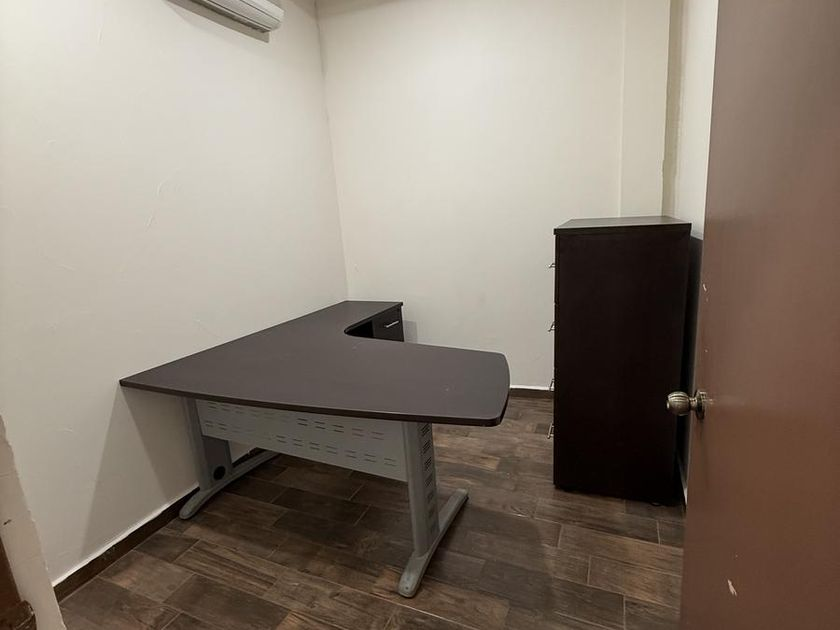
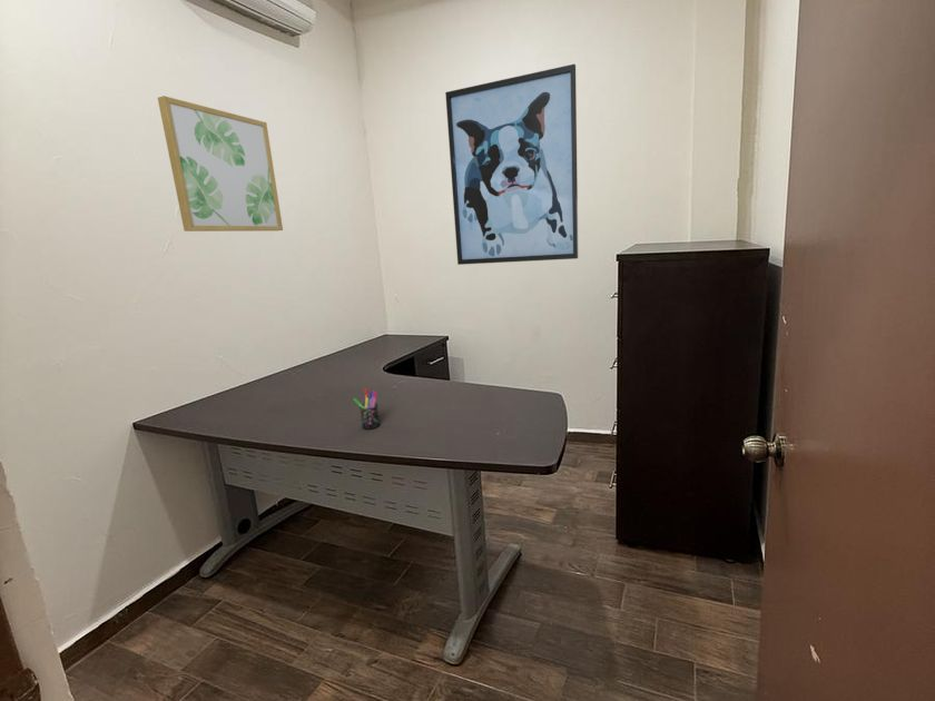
+ wall art (511, 174)
+ pen holder (366, 408)
+ wall art (228, 172)
